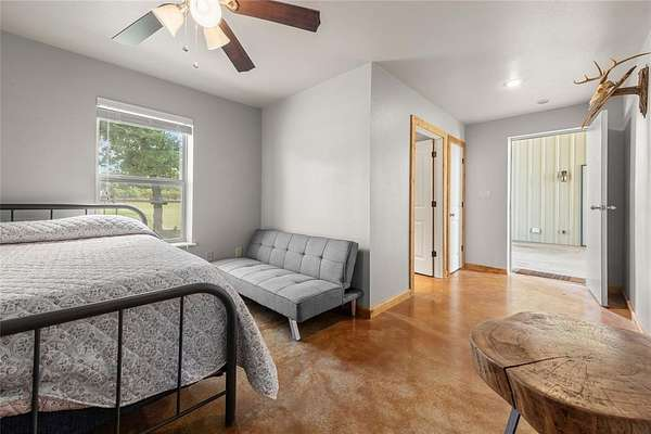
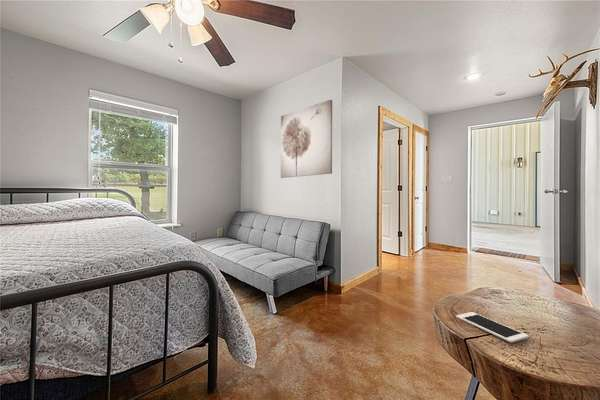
+ wall art (304, 142)
+ cell phone (489, 325)
